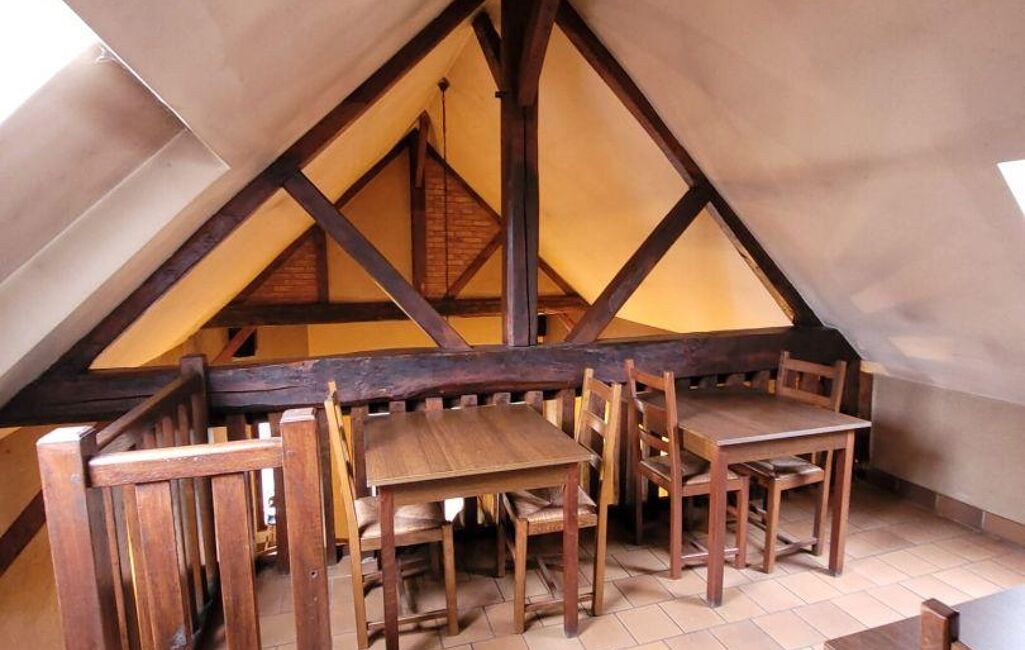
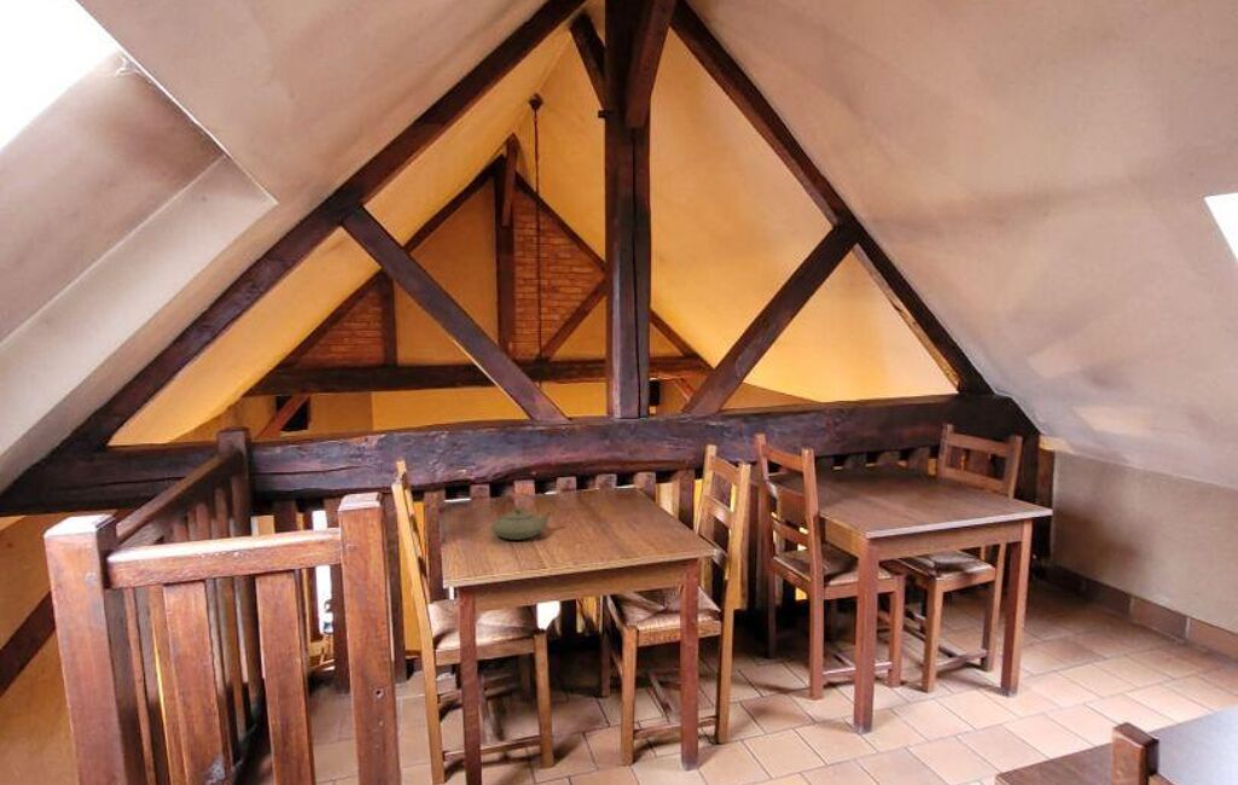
+ teapot (522, 513)
